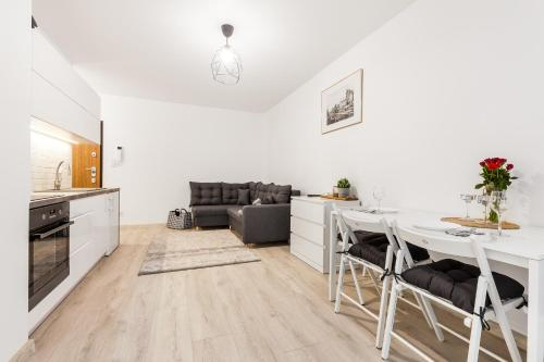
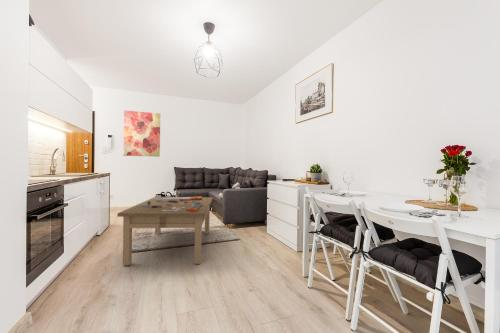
+ wall art (142, 134)
+ coffee table (174, 223)
